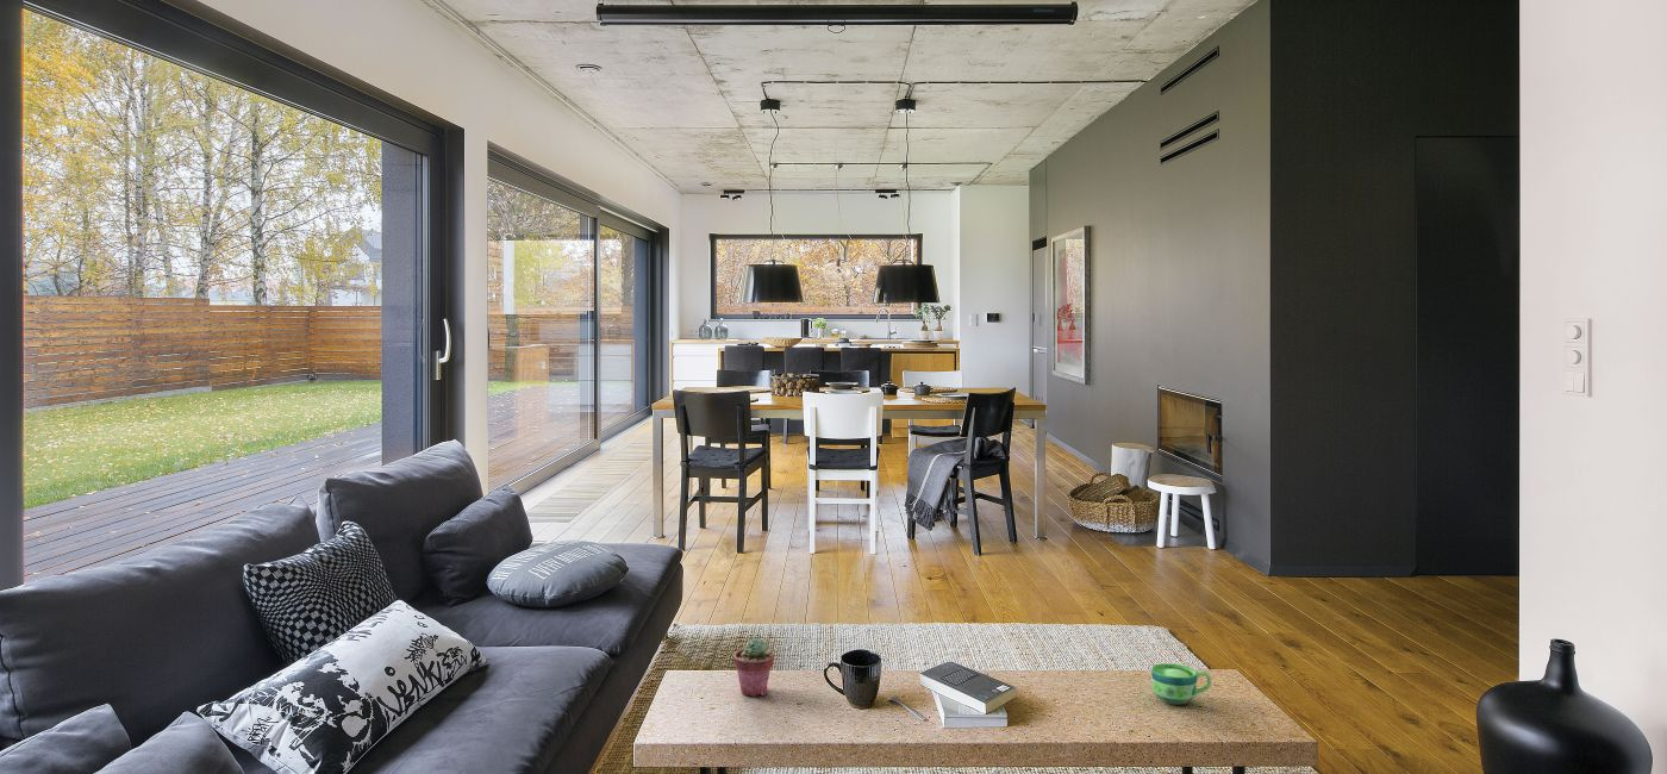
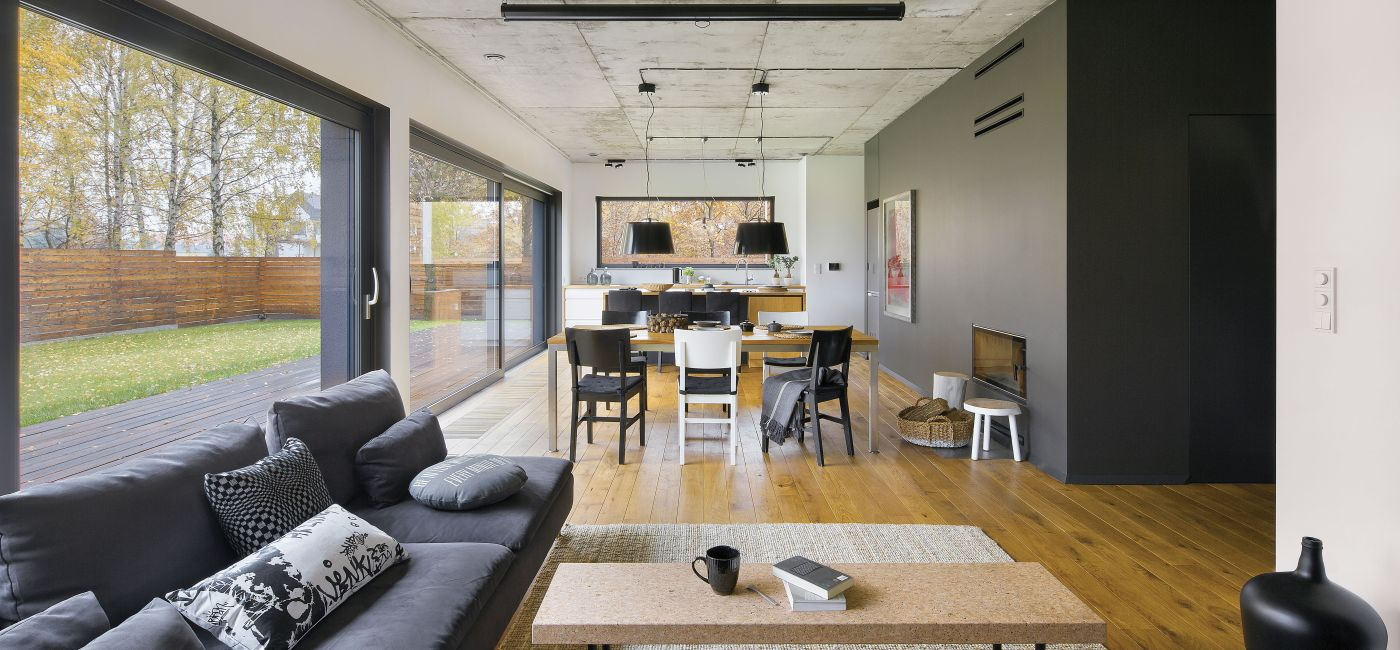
- potted succulent (754, 664)
- cup (1180, 685)
